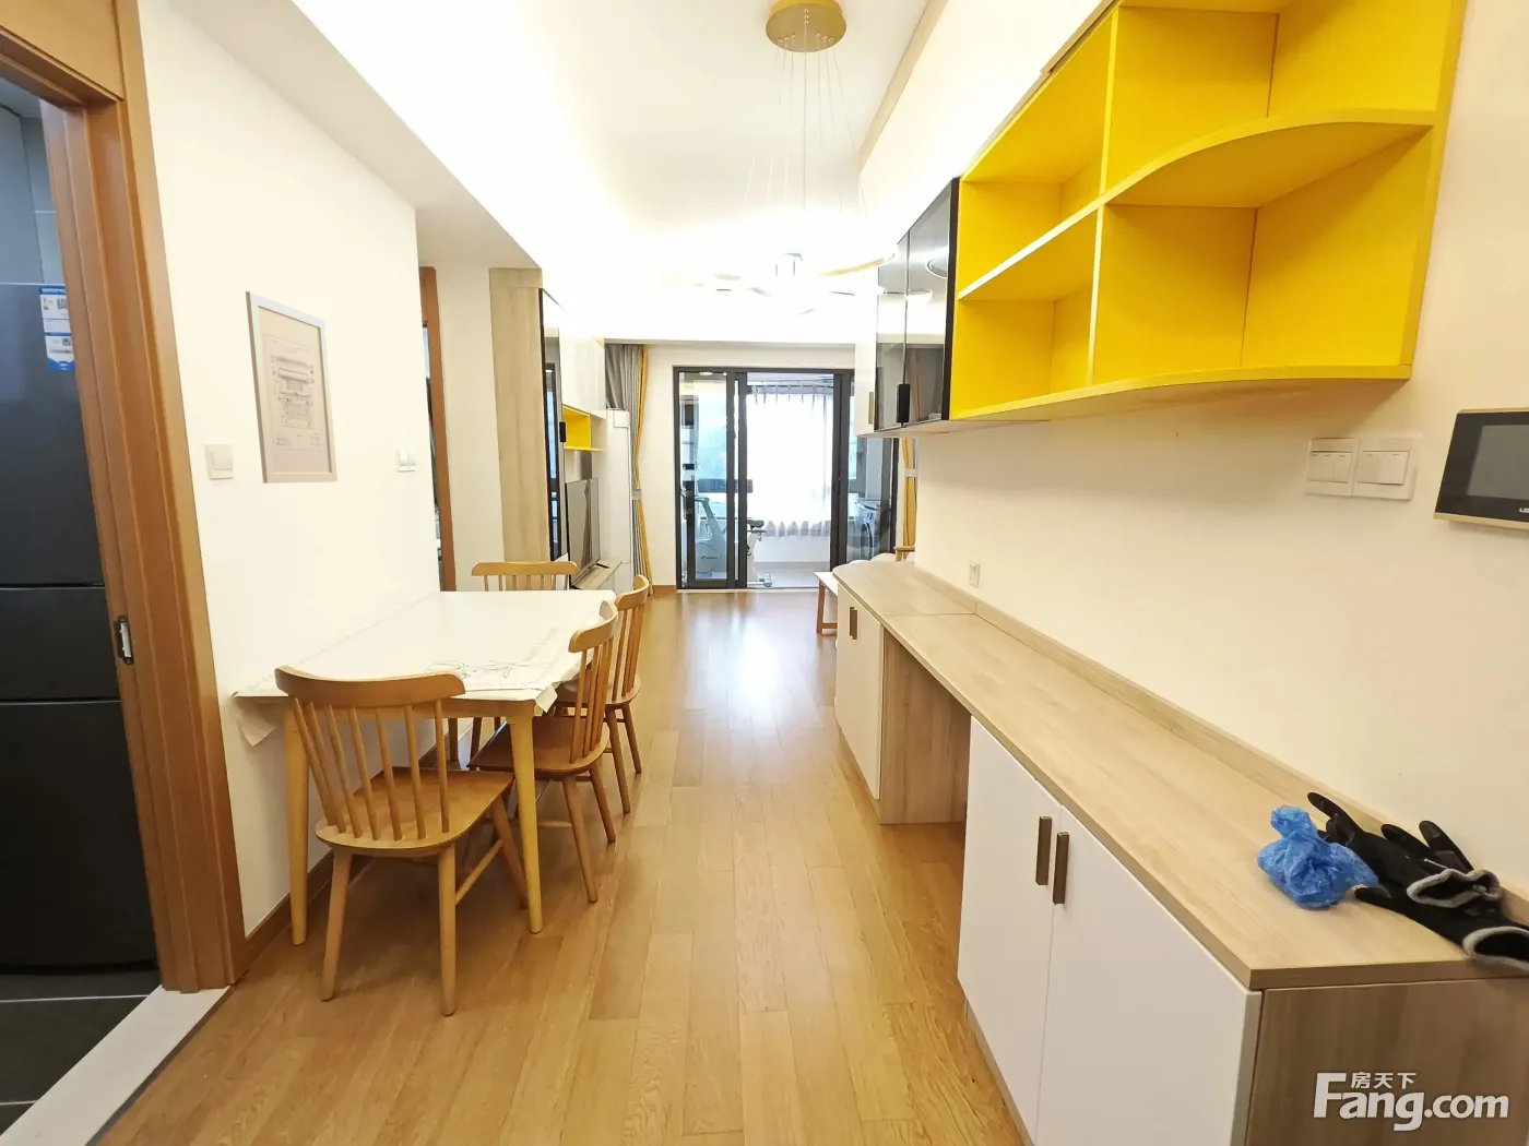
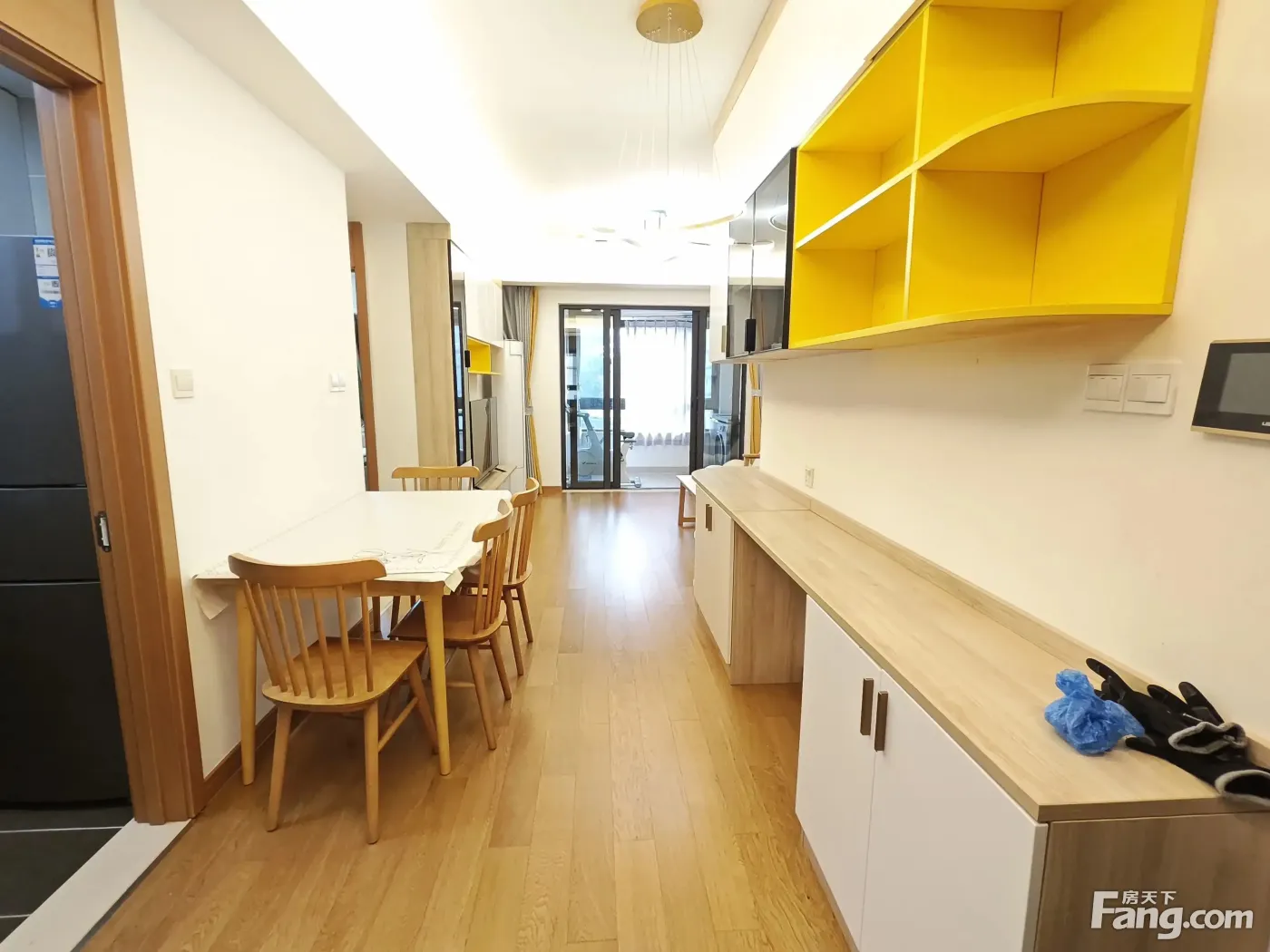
- wall art (296, 395)
